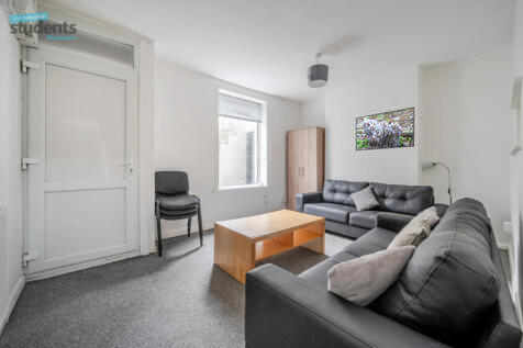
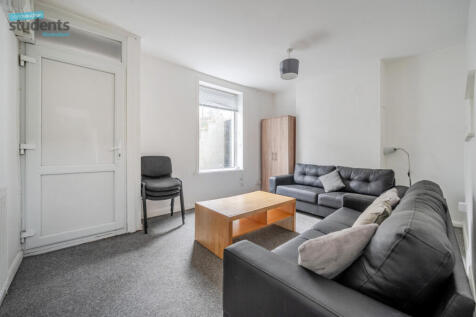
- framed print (382, 131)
